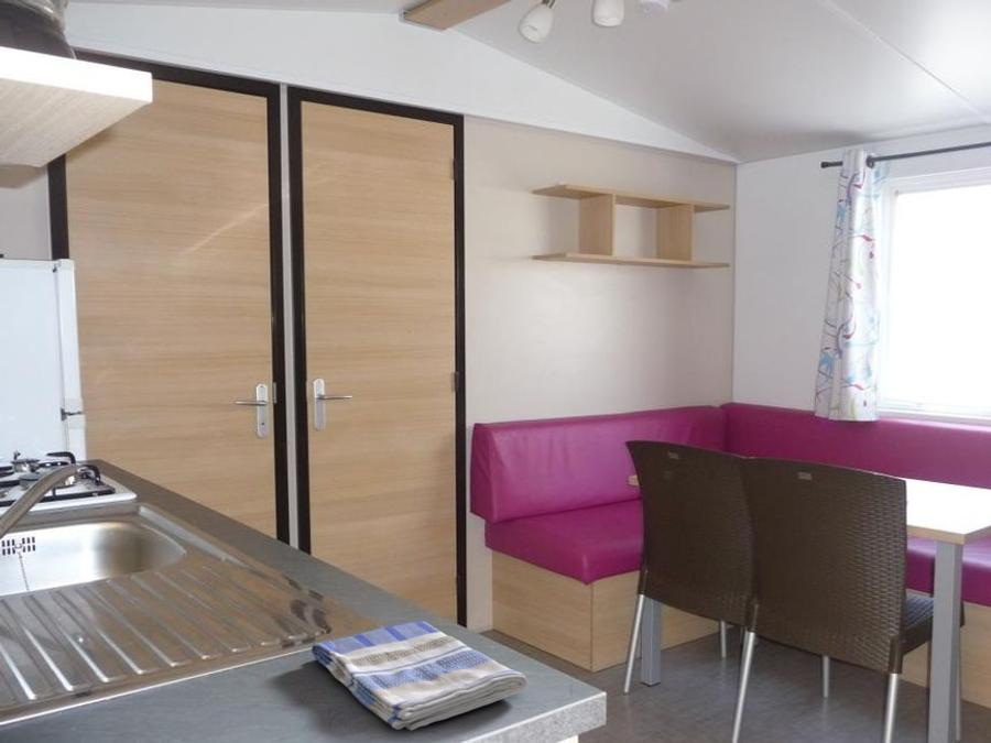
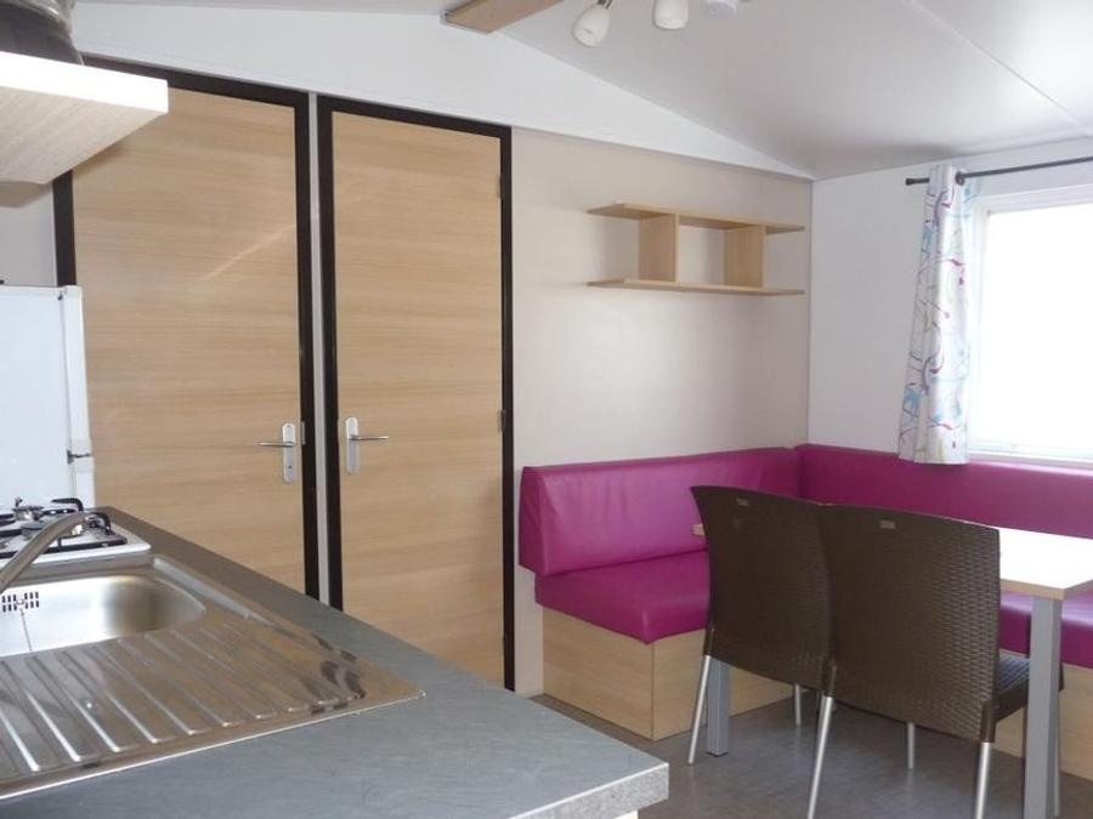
- dish towel (414, 665)
